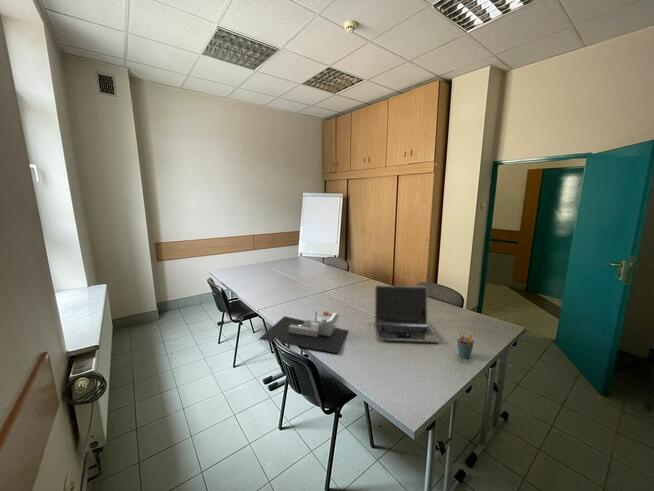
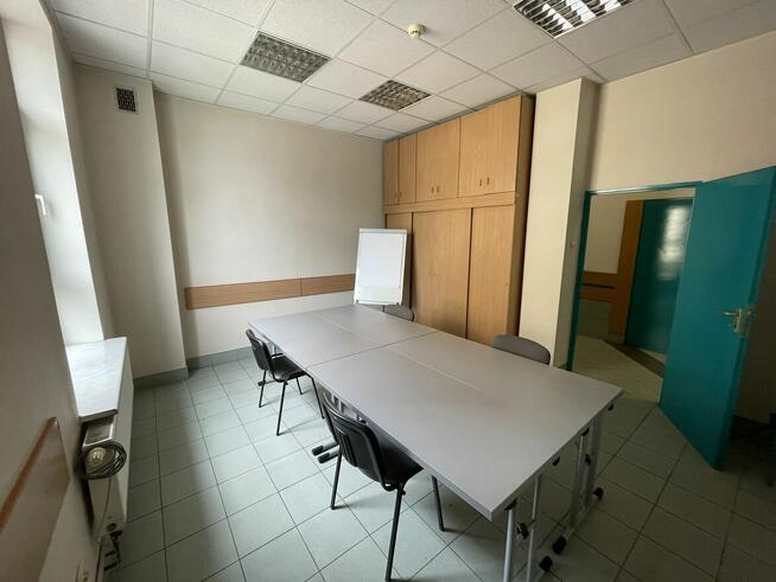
- pen holder (465, 344)
- desk organizer (311, 320)
- laptop (404, 311)
